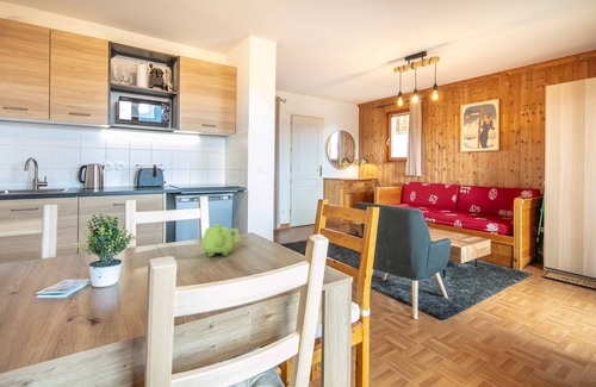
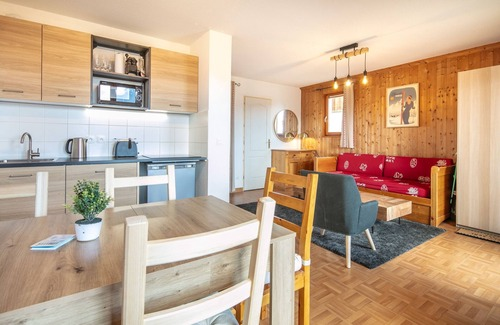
- teapot (221, 238)
